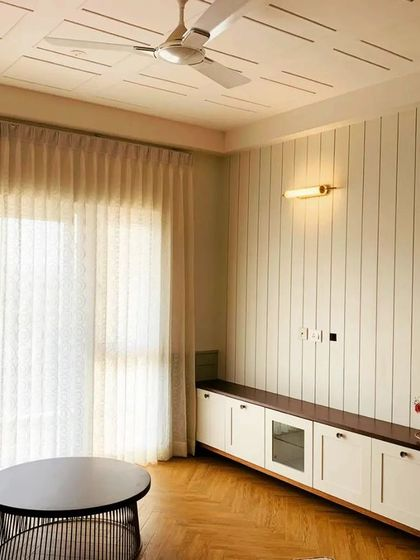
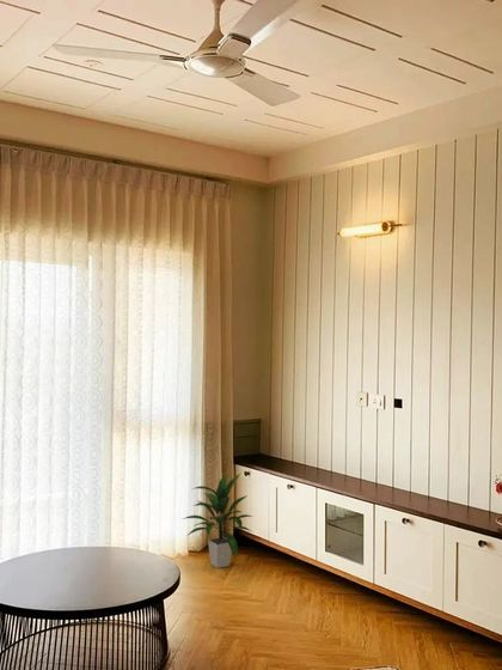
+ indoor plant (220, 520)
